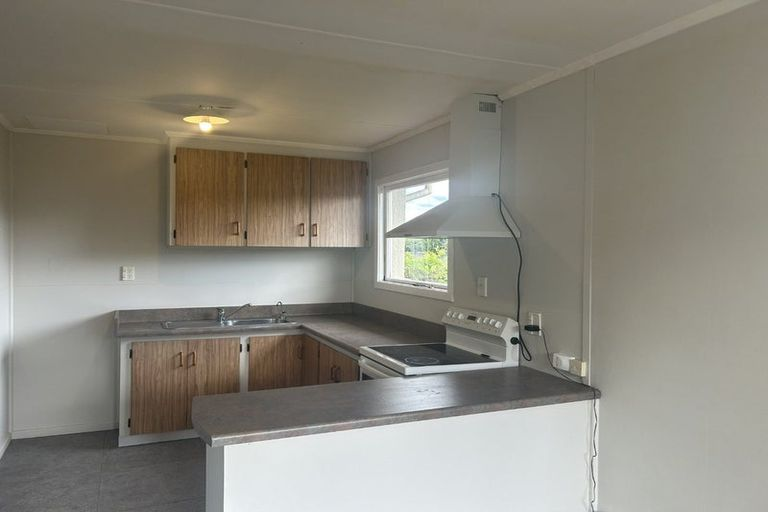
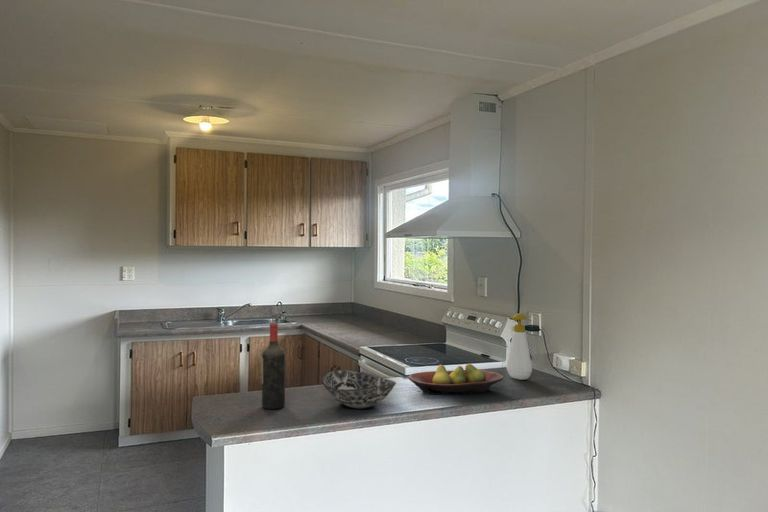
+ wine bottle (273, 364)
+ soap bottle (517, 346)
+ fruit bowl (455, 377)
+ bowl (358, 391)
